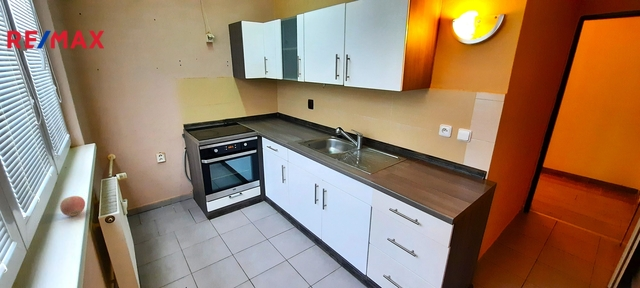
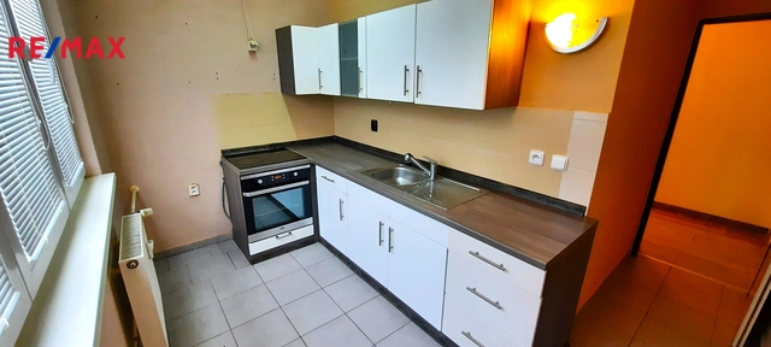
- apple (73, 205)
